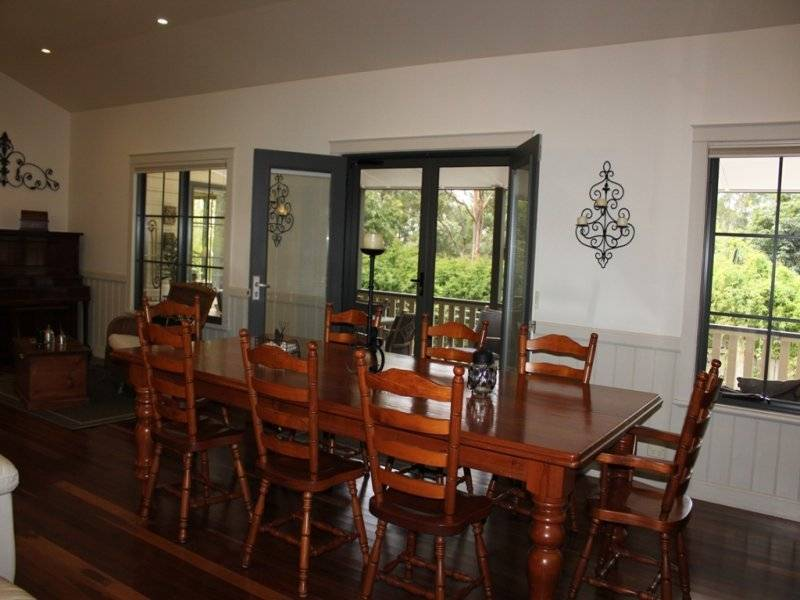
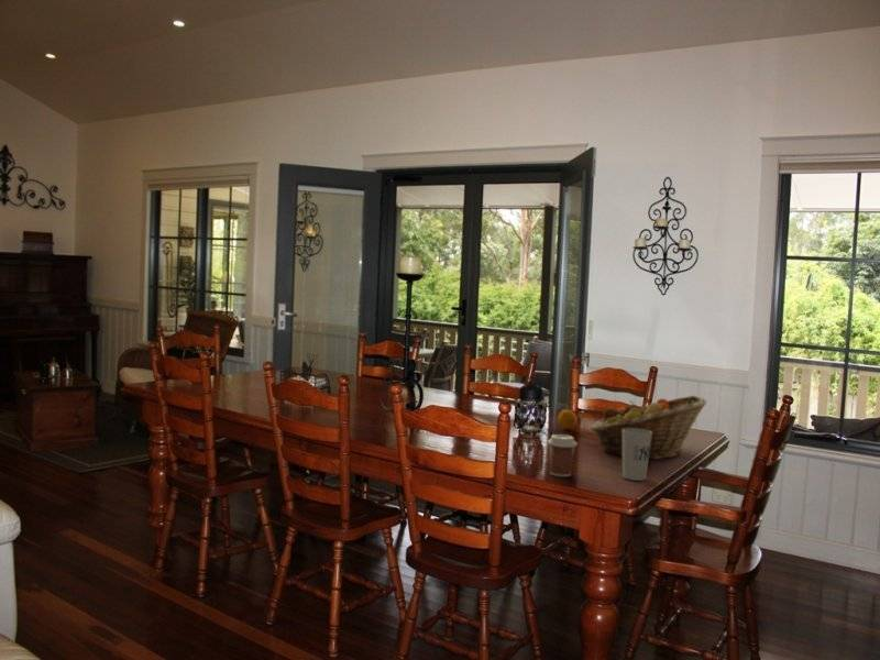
+ coffee cup (561, 455)
+ fruit (568, 419)
+ cup (635, 454)
+ fruit basket (648, 422)
